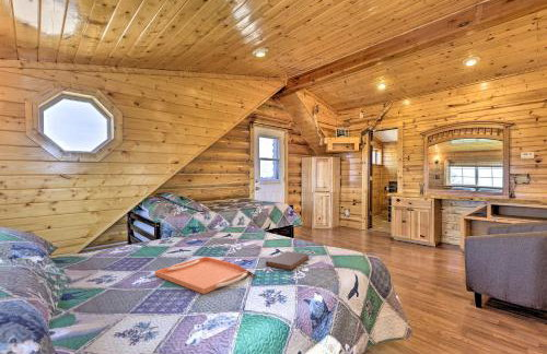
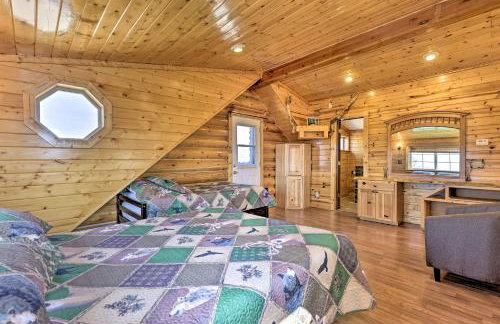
- serving tray (205, 271)
- book (288, 259)
